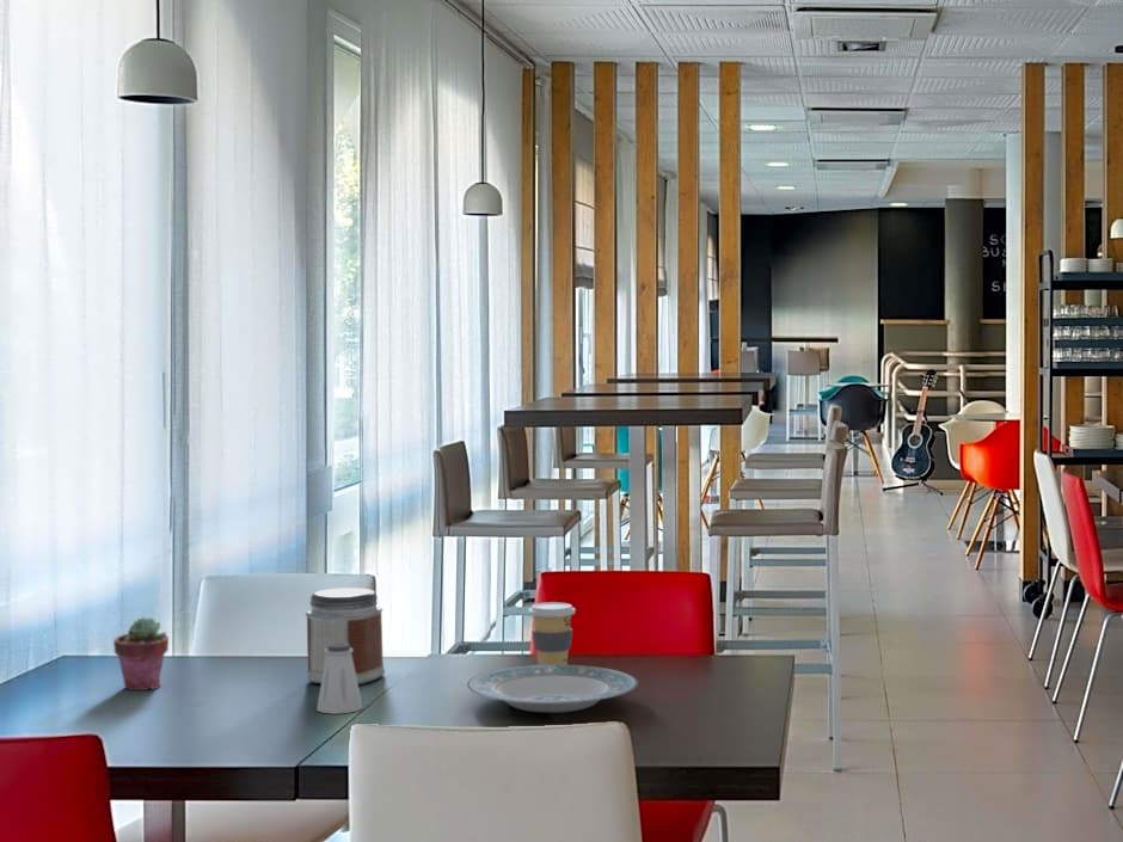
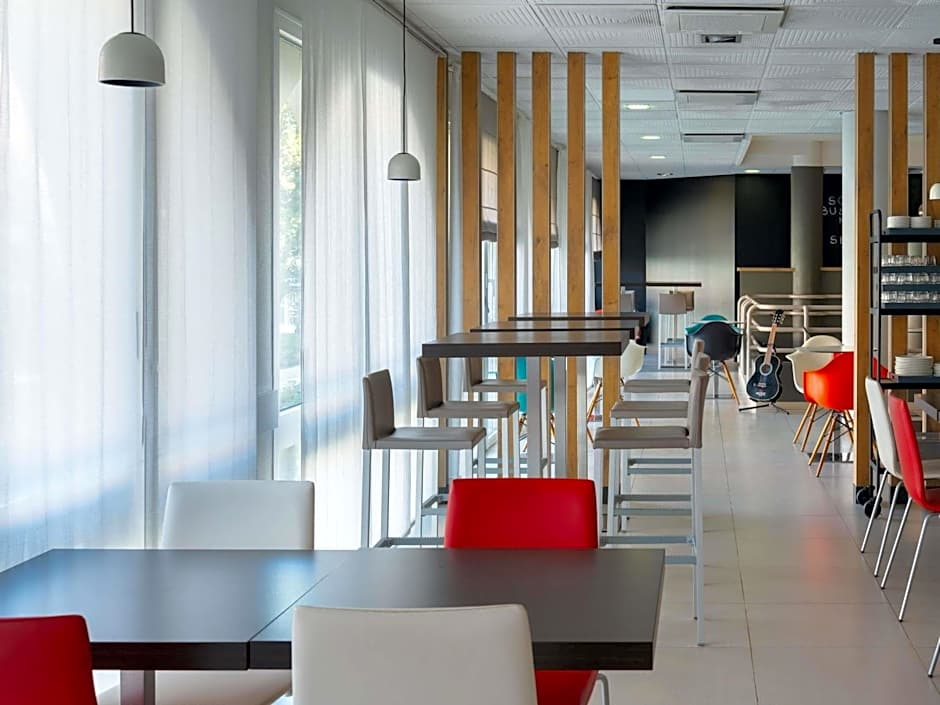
- jar (344, 634)
- coffee cup (552, 637)
- saltshaker (339, 676)
- plate (552, 693)
- potted succulent (141, 651)
